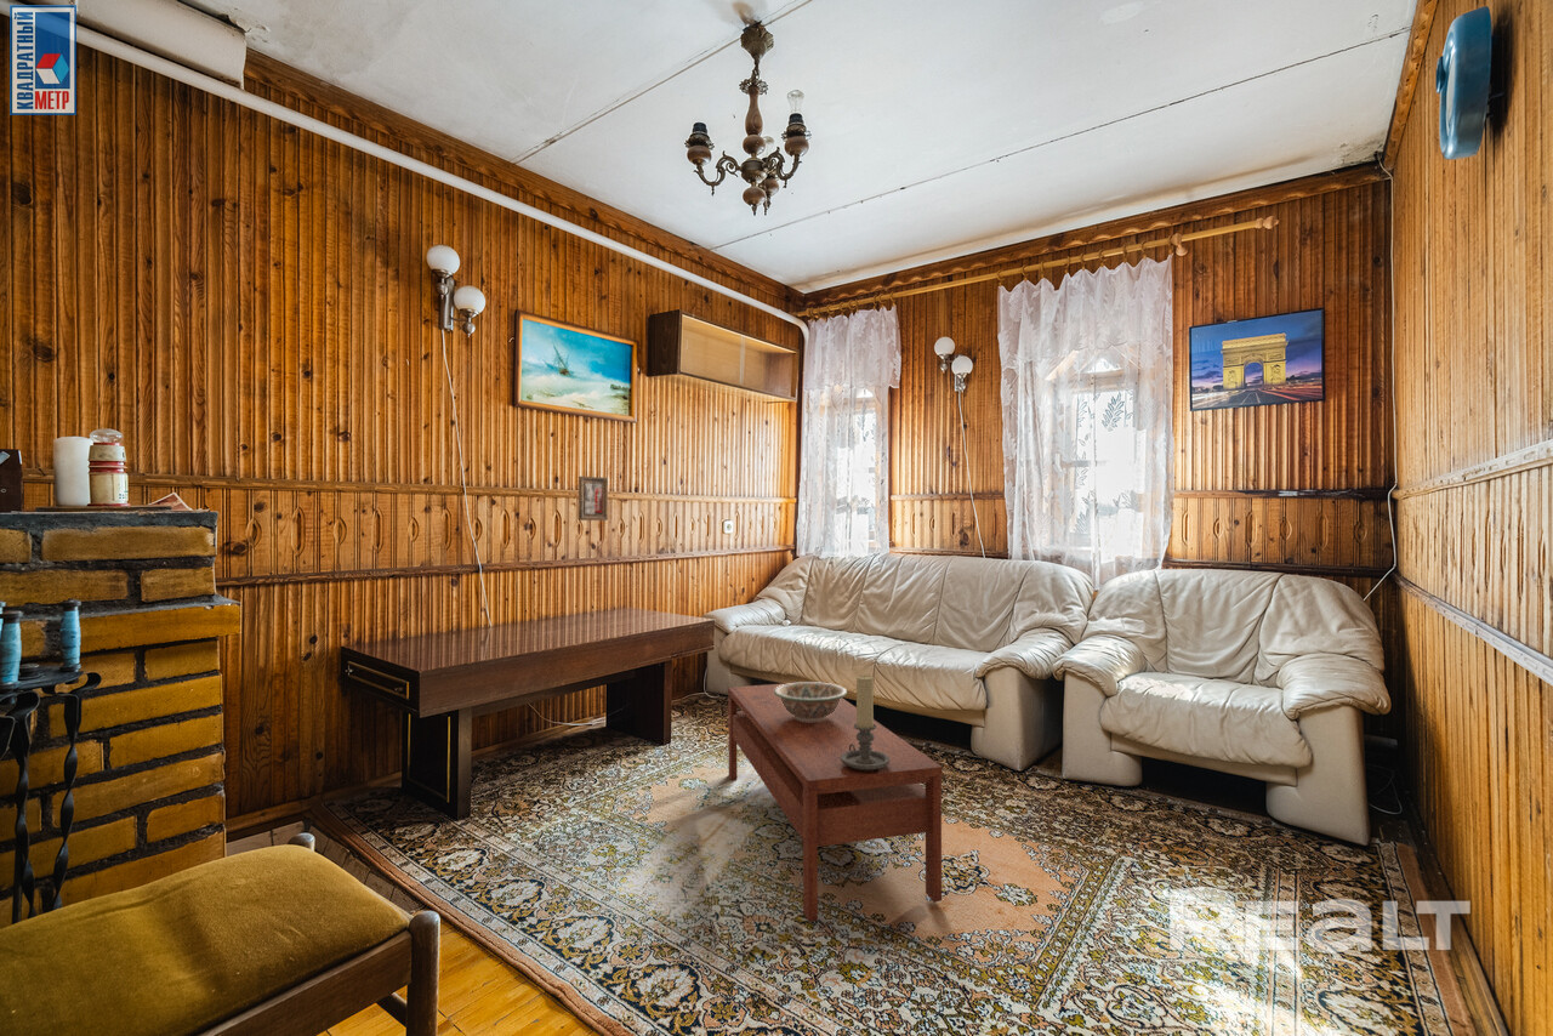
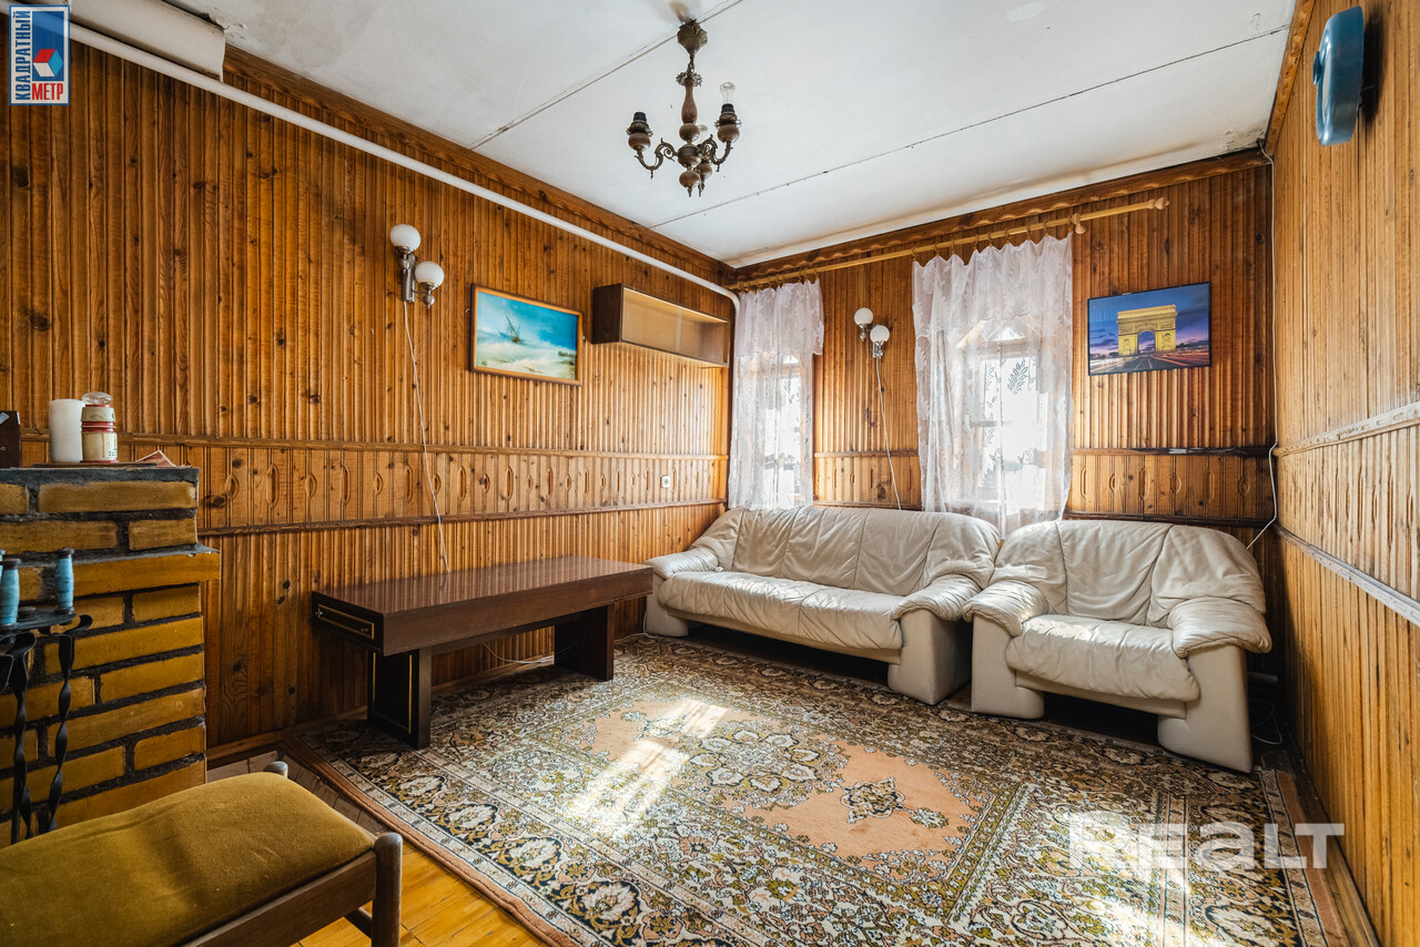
- picture frame (593, 499)
- decorative bowl (810, 704)
- coffee table (814, 773)
- candle holder (863, 718)
